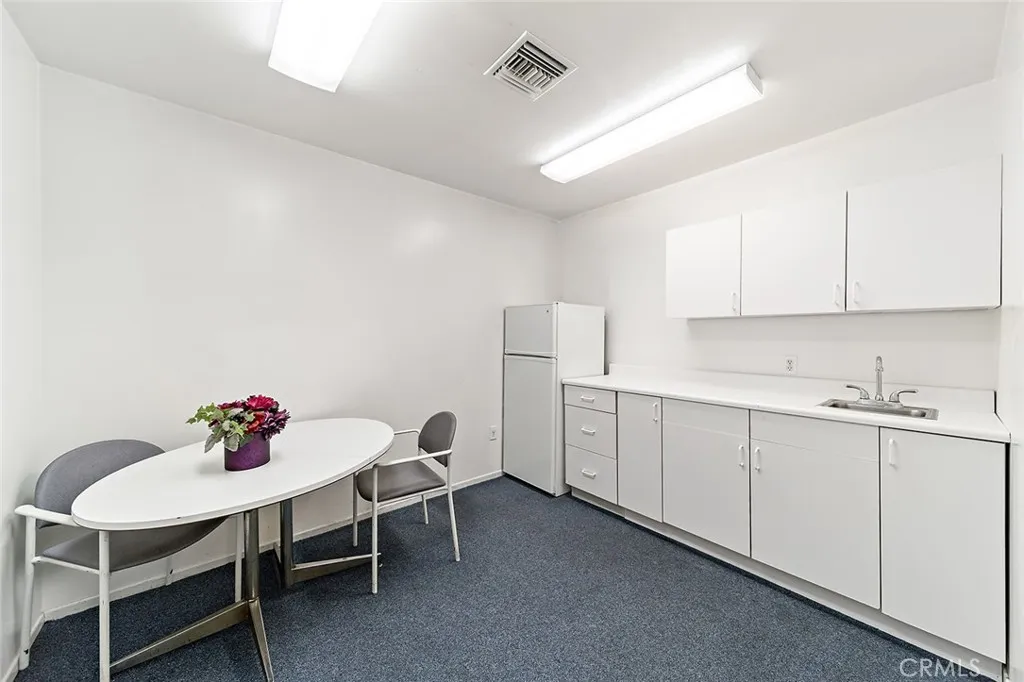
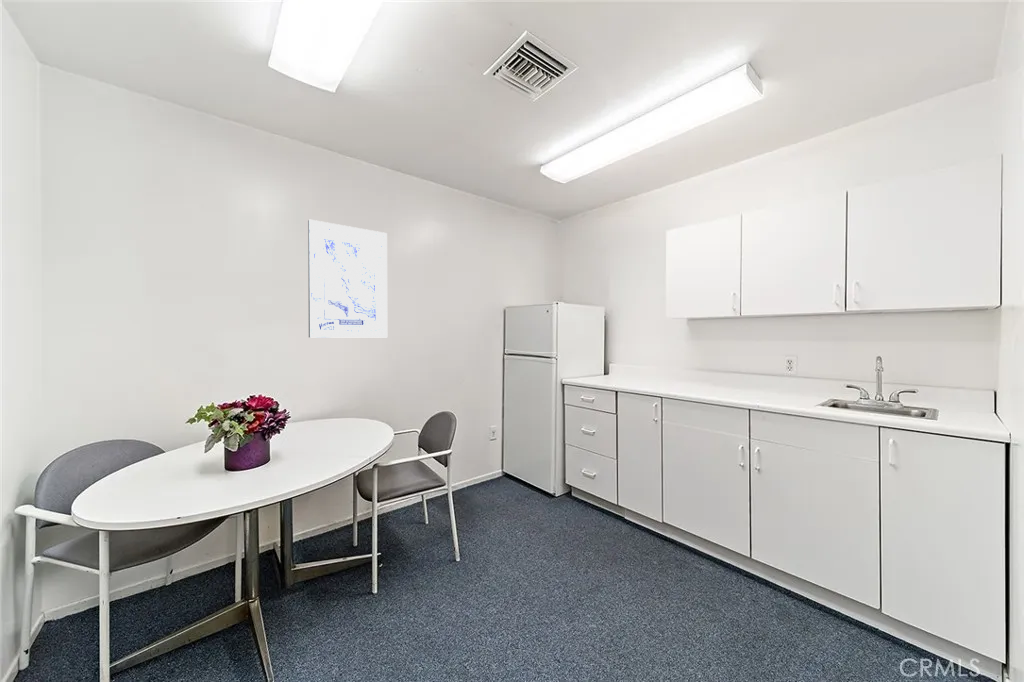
+ wall art (349, 282)
